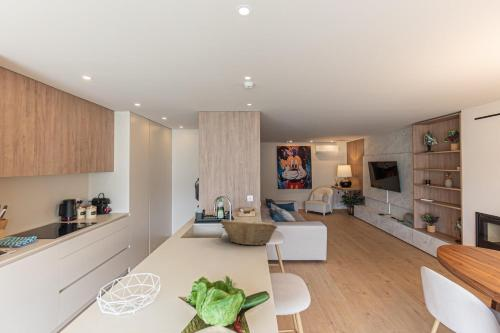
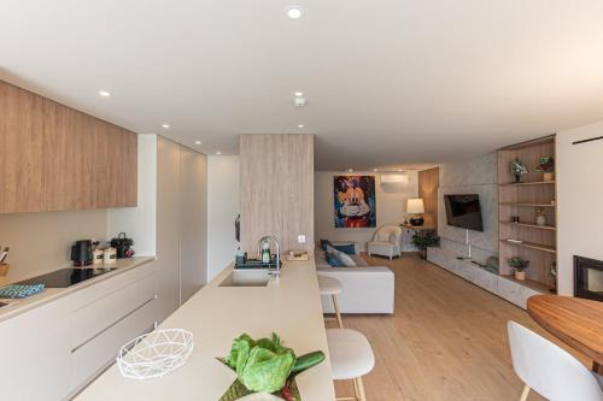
- fruit basket (248, 229)
